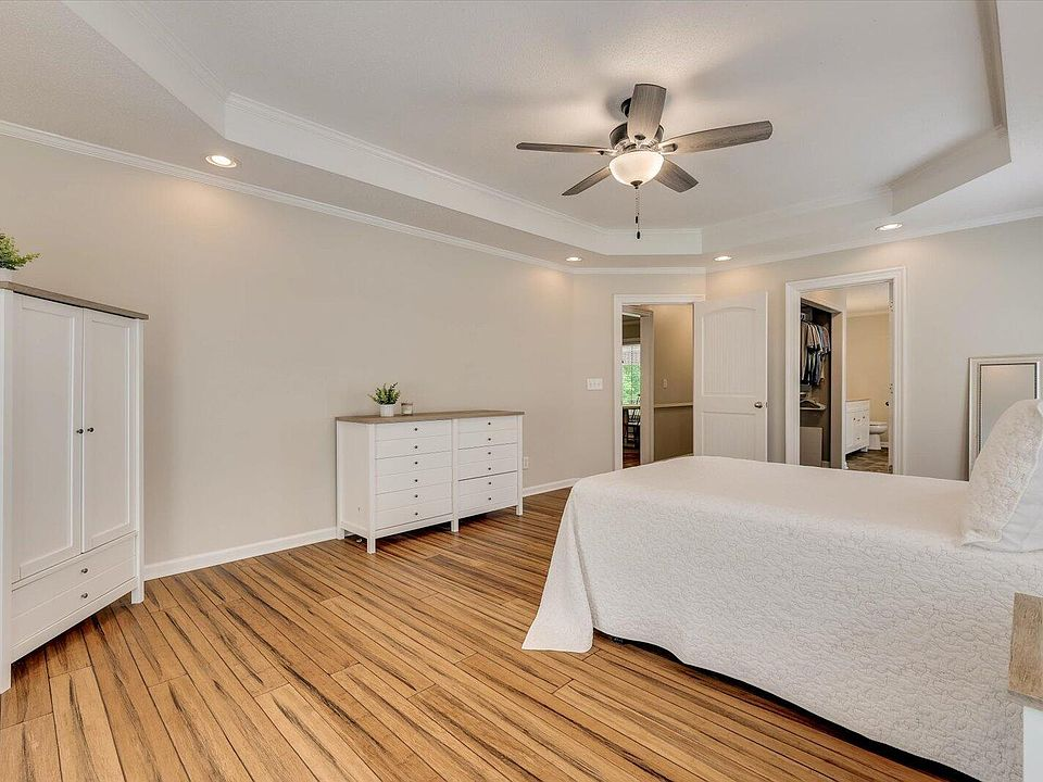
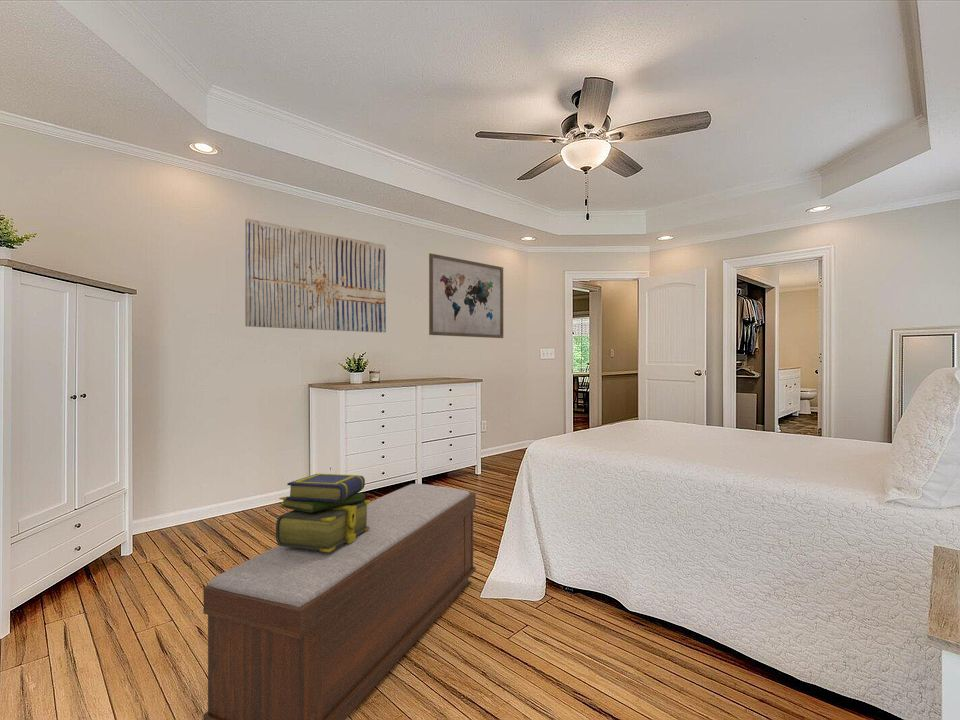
+ wall art (322, 281)
+ stack of books (325, 506)
+ bench (373, 578)
+ wall art (468, 298)
